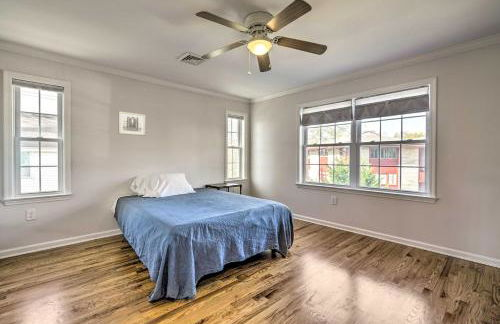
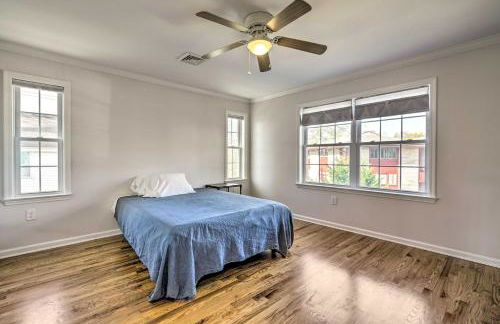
- wall art (132, 124)
